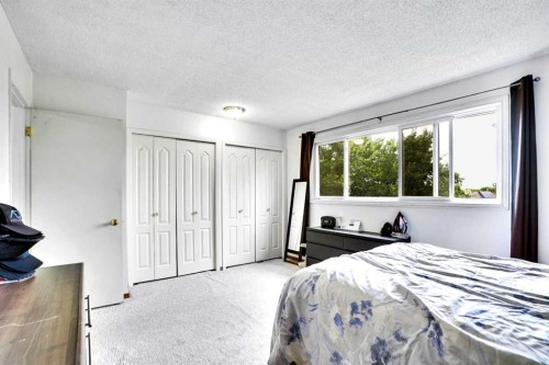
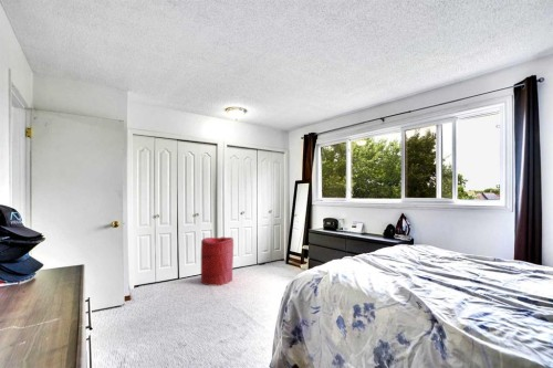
+ laundry hamper (217, 259)
